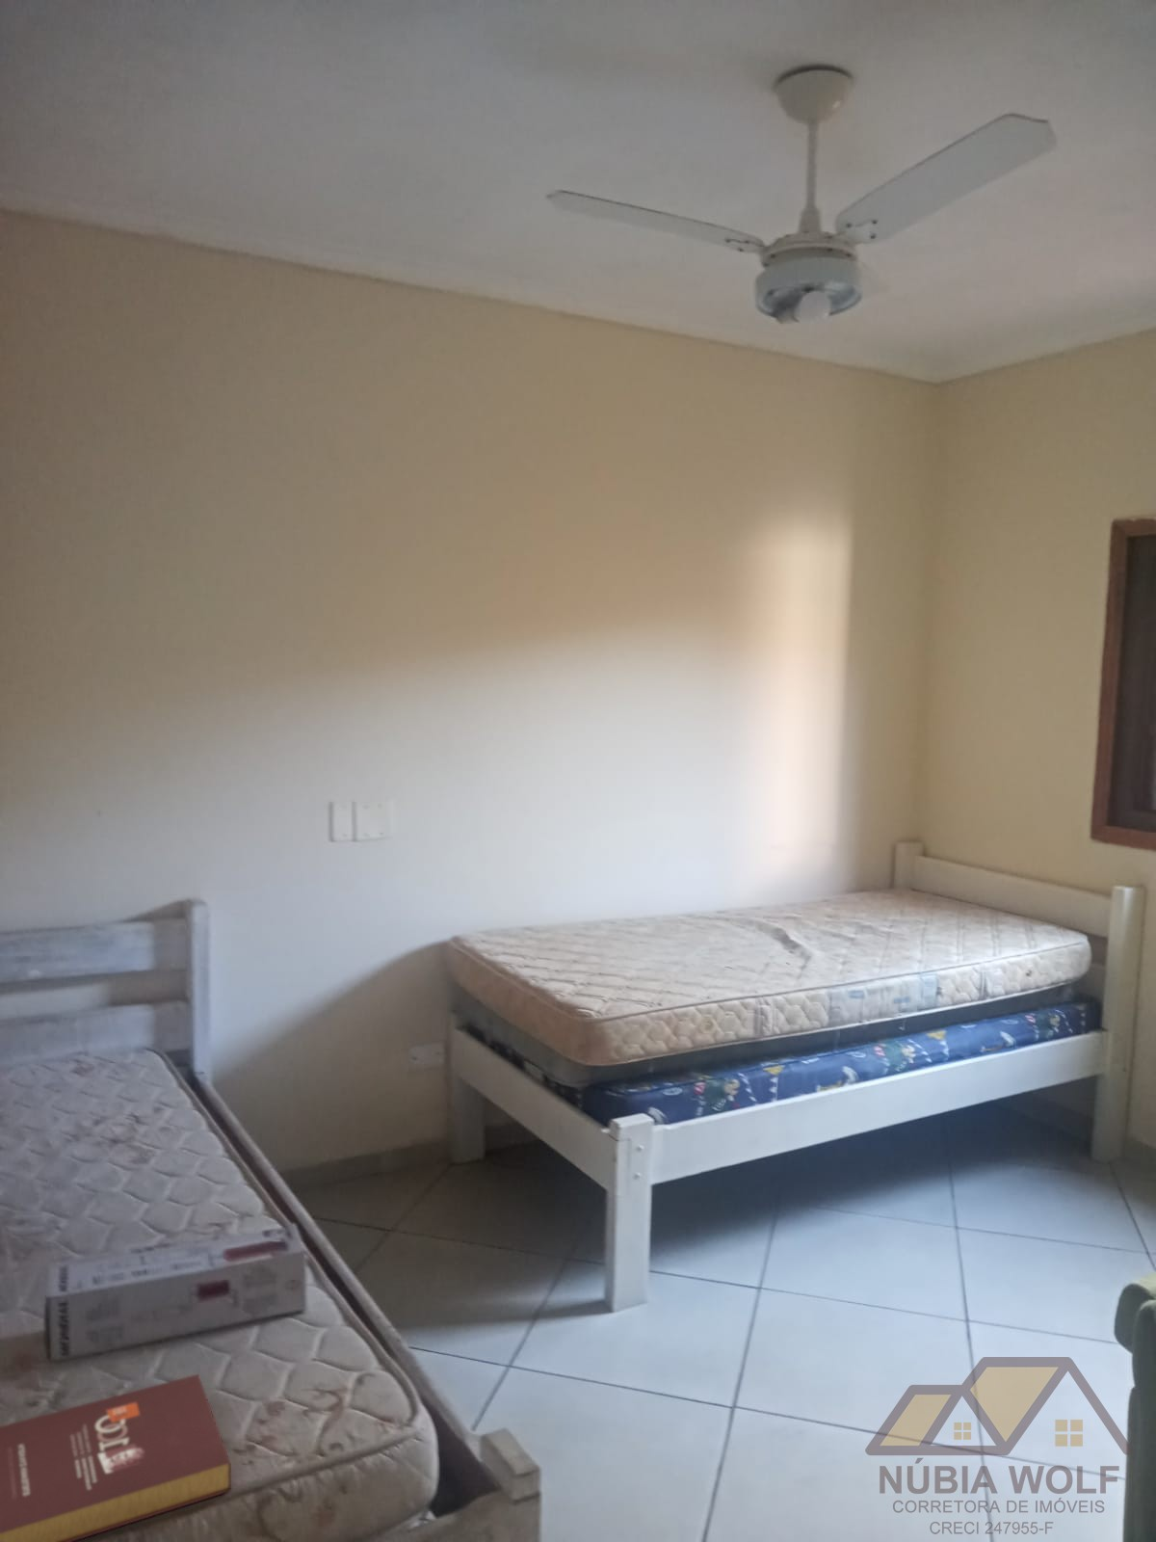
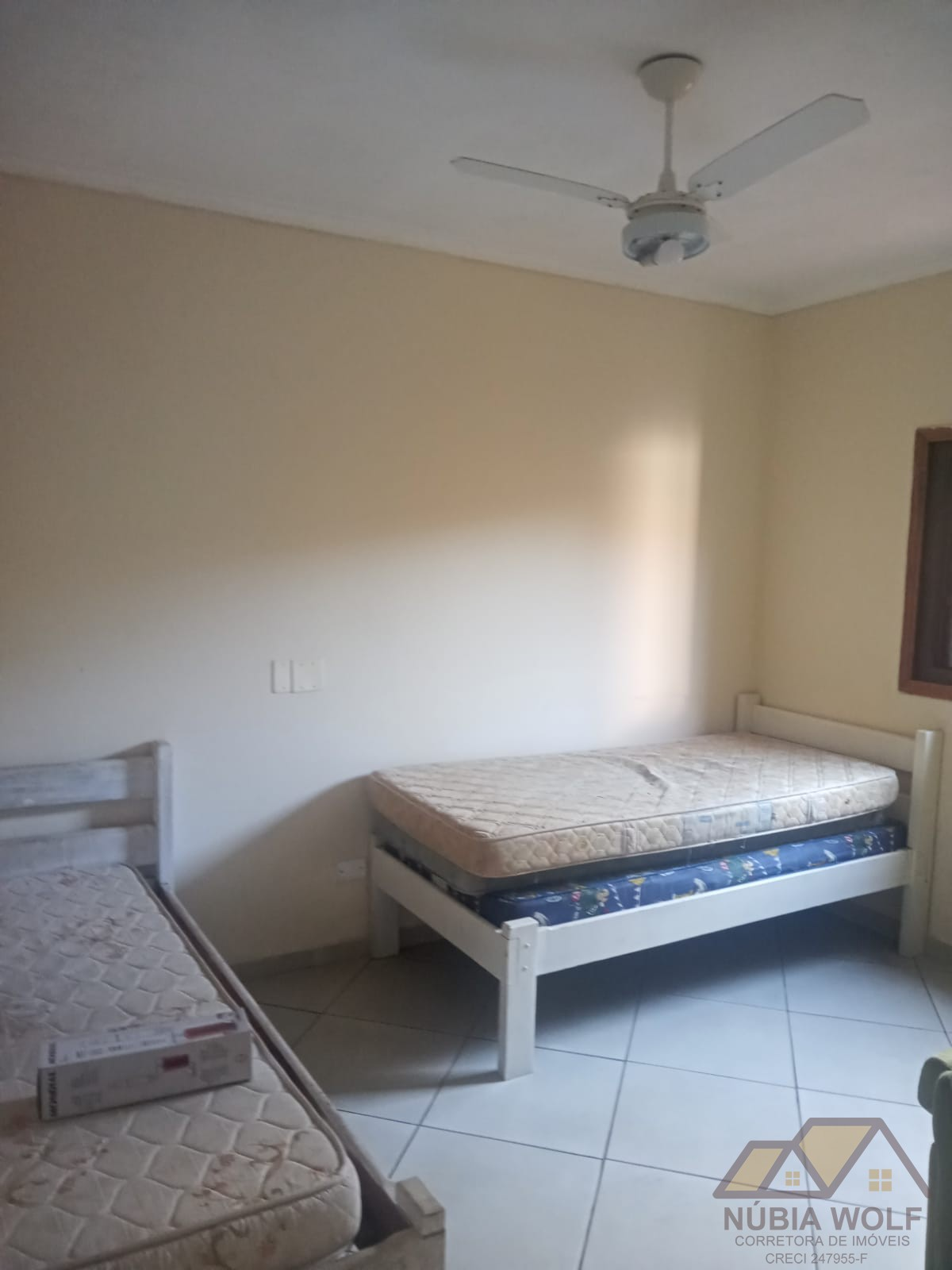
- book (104, 1461)
